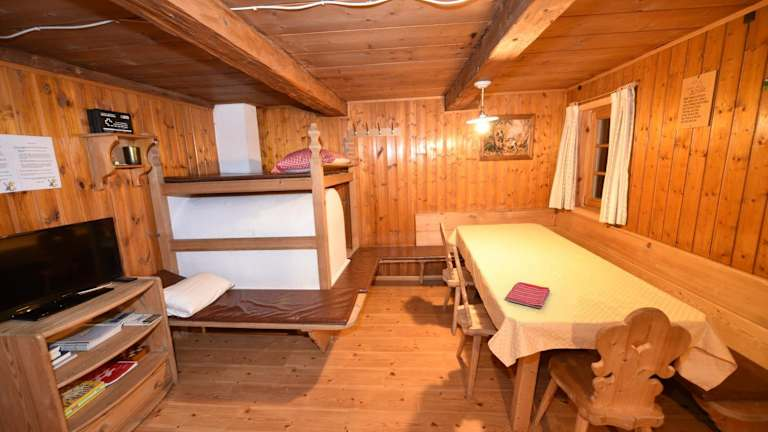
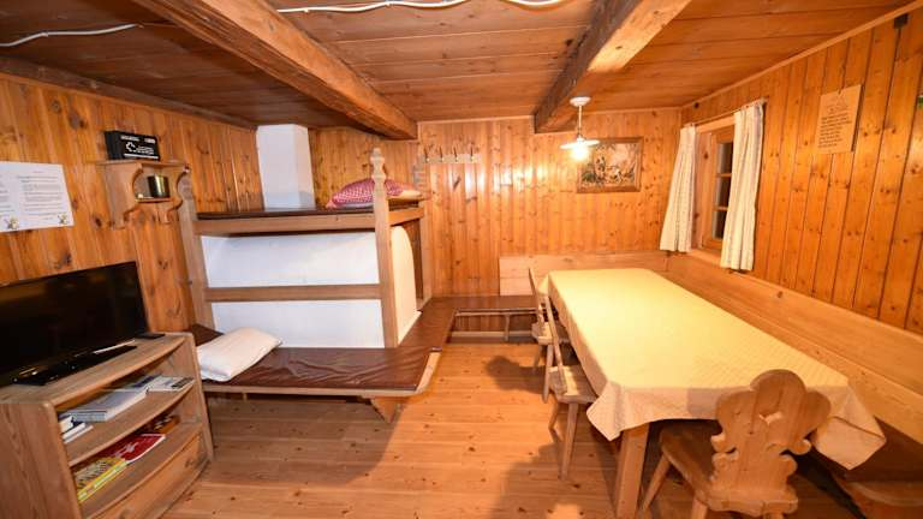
- dish towel (528, 293)
